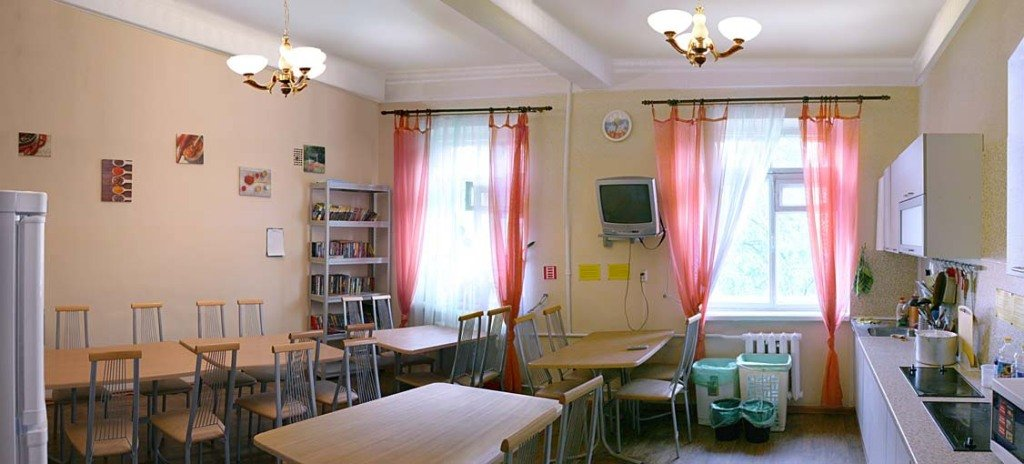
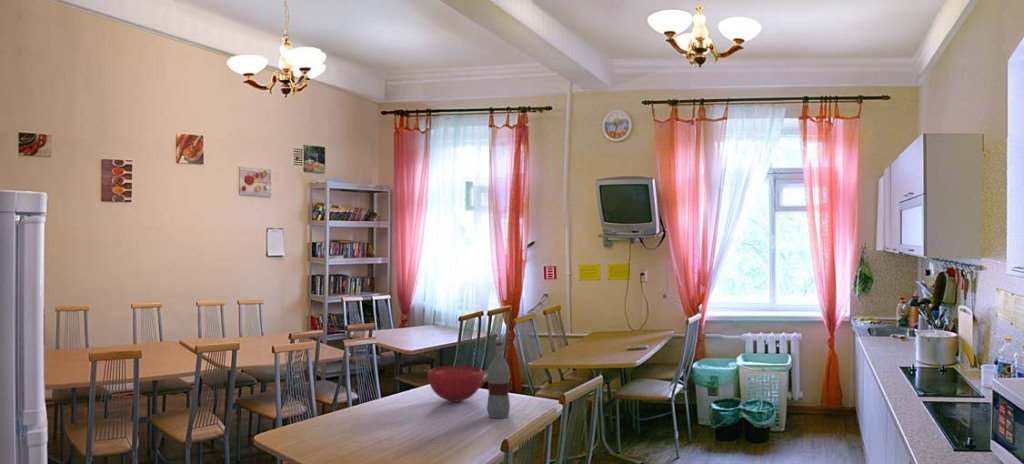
+ bottle (498, 379)
+ bowl (455, 385)
